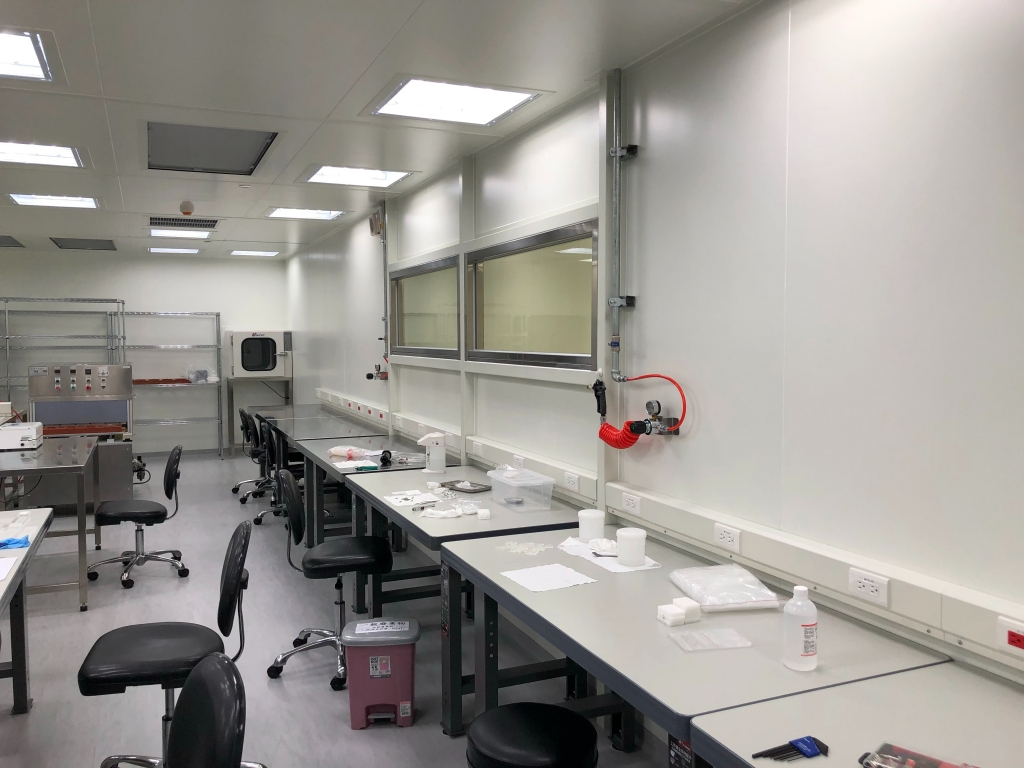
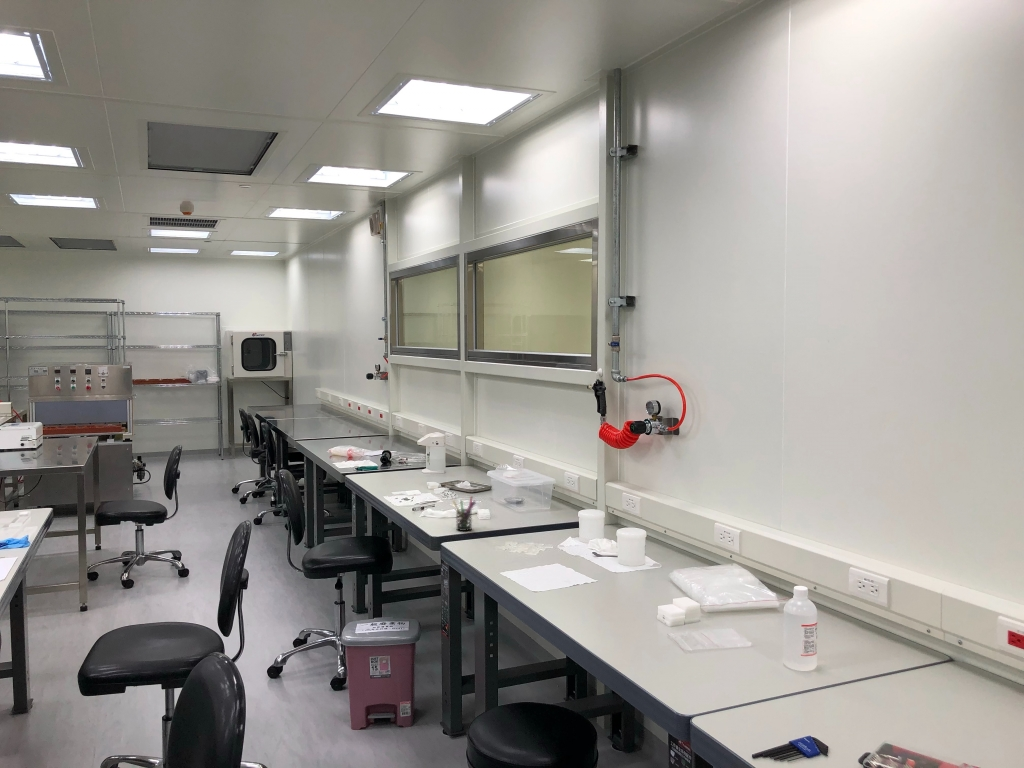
+ pen holder (464, 512)
